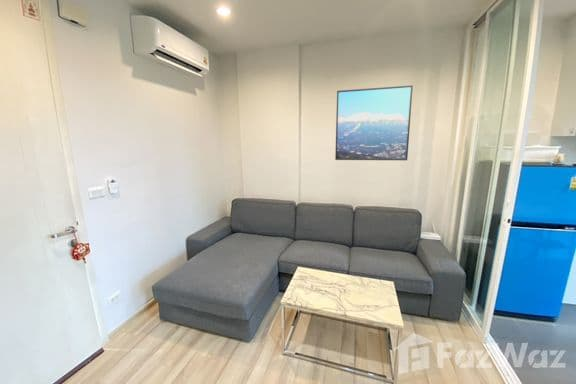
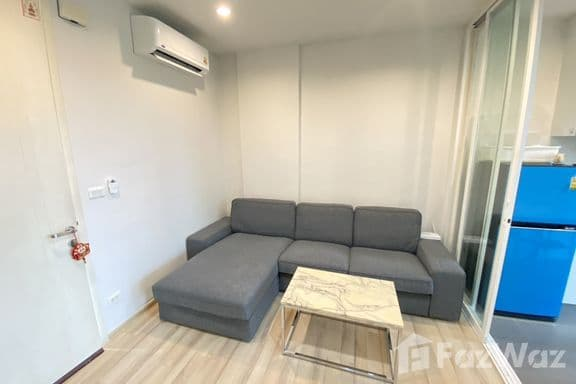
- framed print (371, 125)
